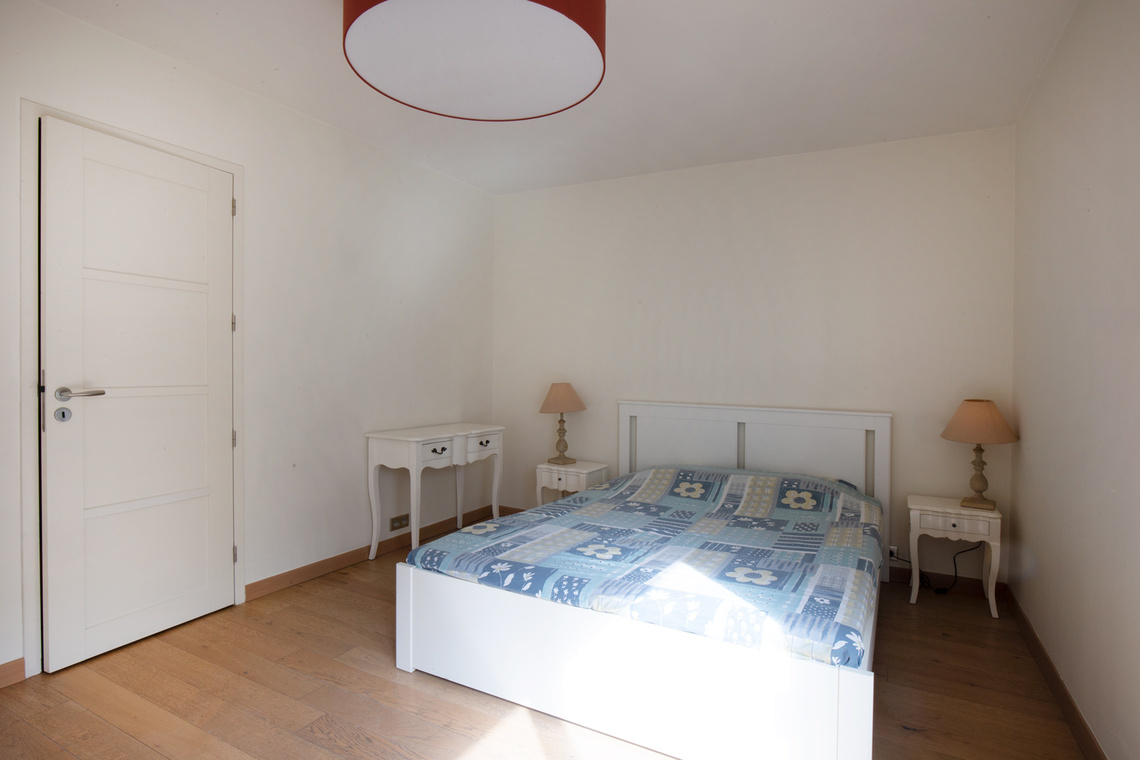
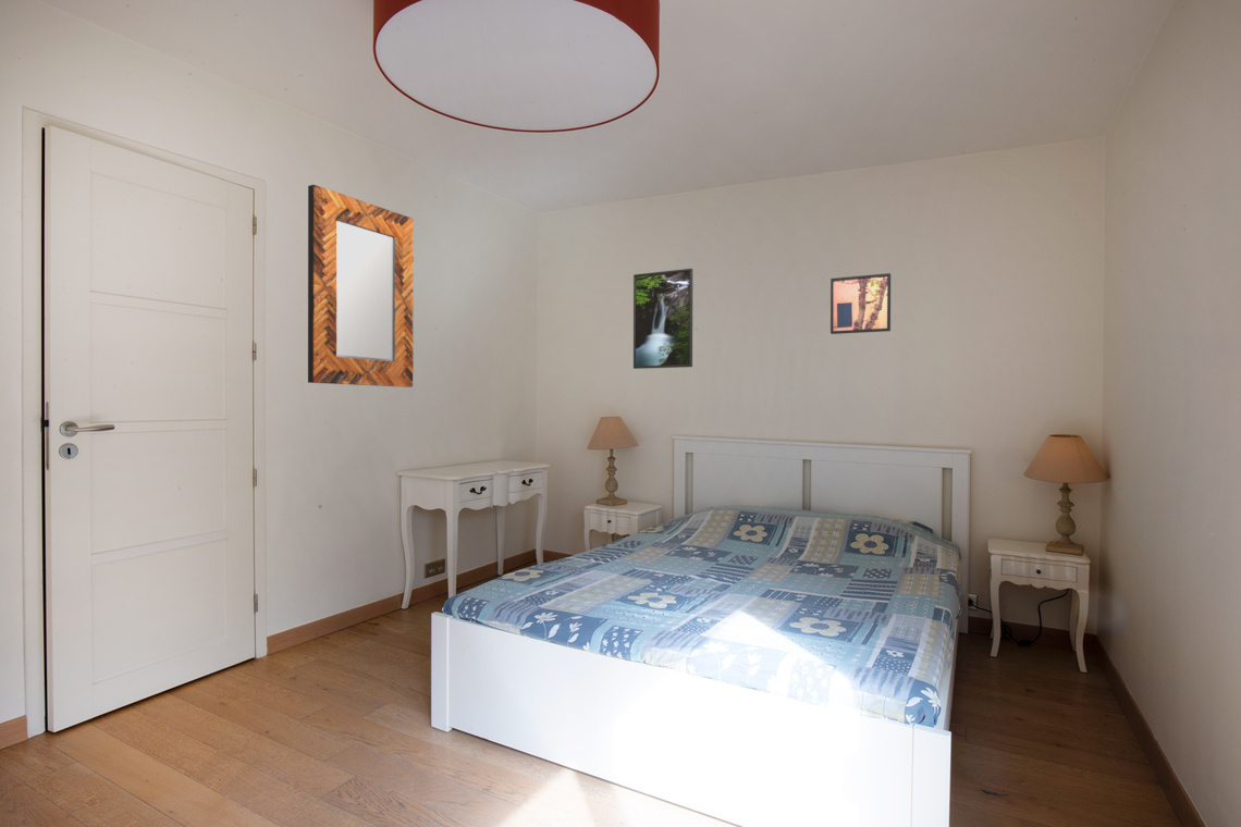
+ home mirror (365, 294)
+ wall art (860, 304)
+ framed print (662, 319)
